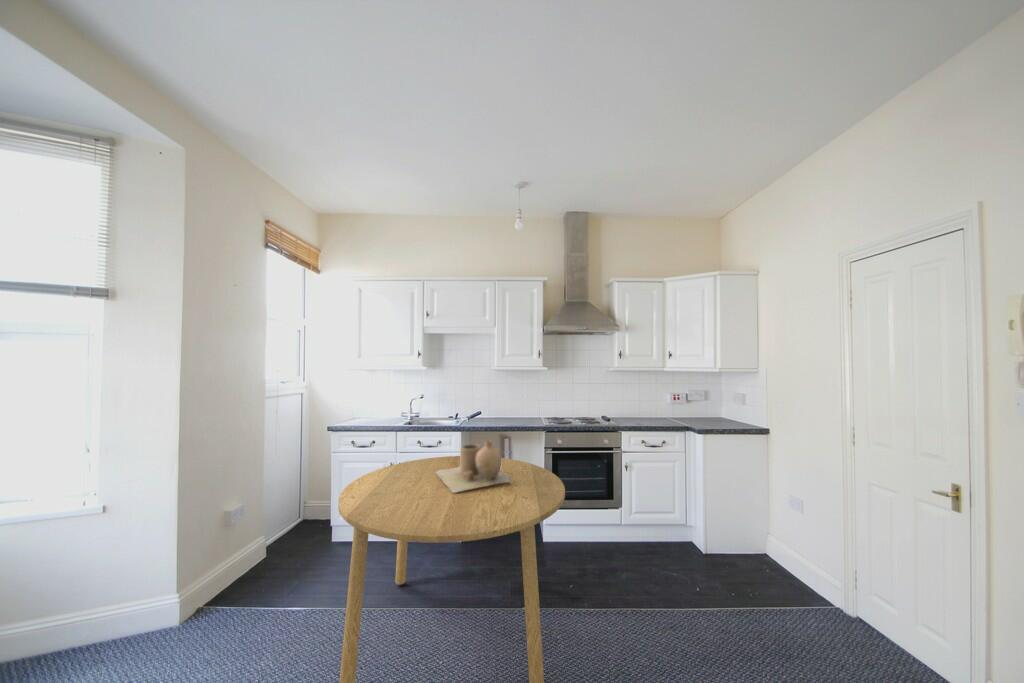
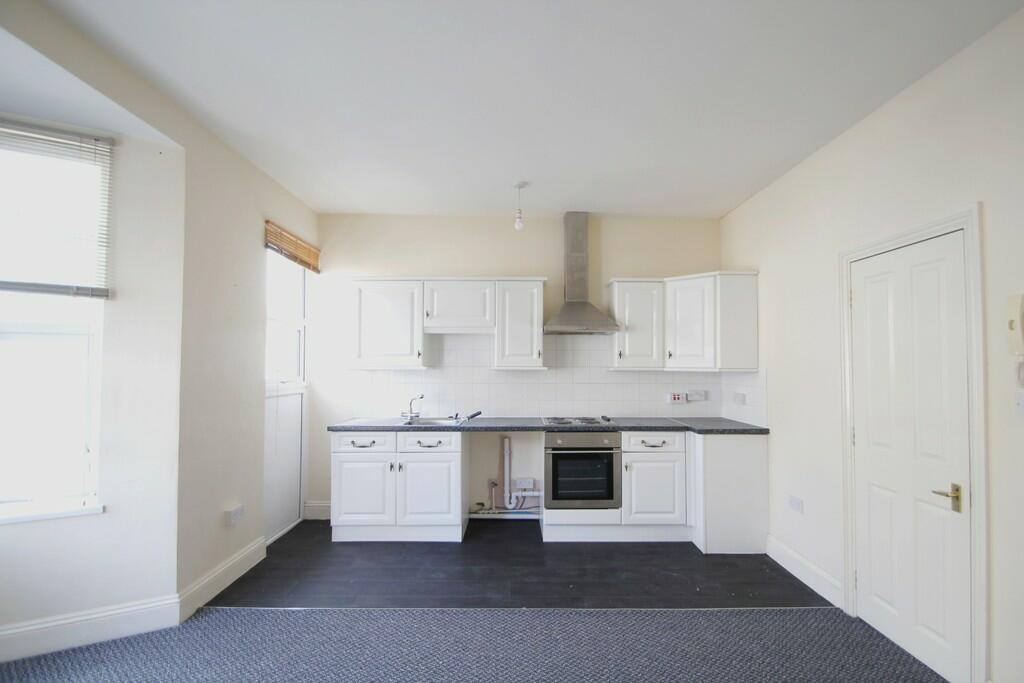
- vase (473, 458)
- dining table (455, 541)
